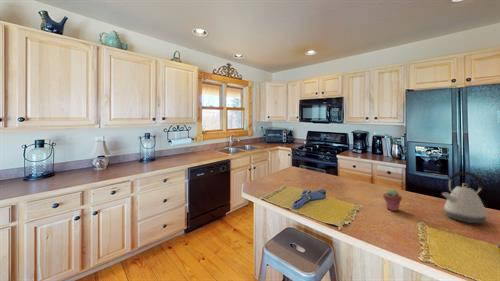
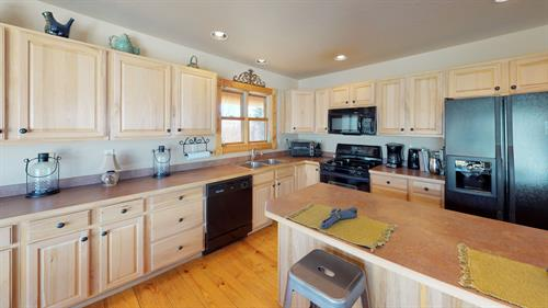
- potted succulent (392, 199)
- kettle (463, 195)
